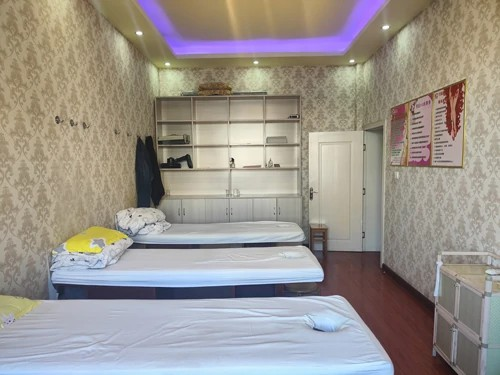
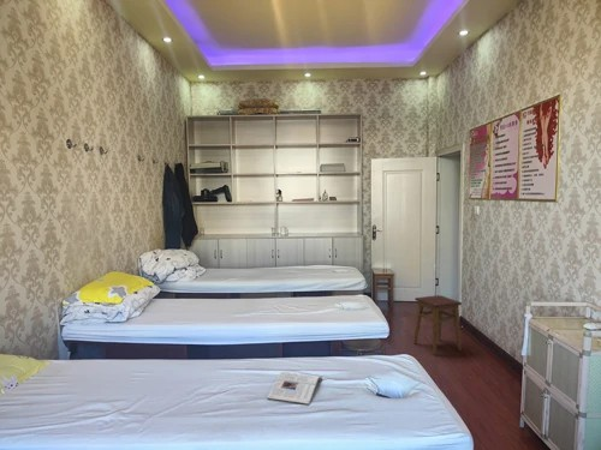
+ magazine (296, 383)
+ stool (436, 323)
